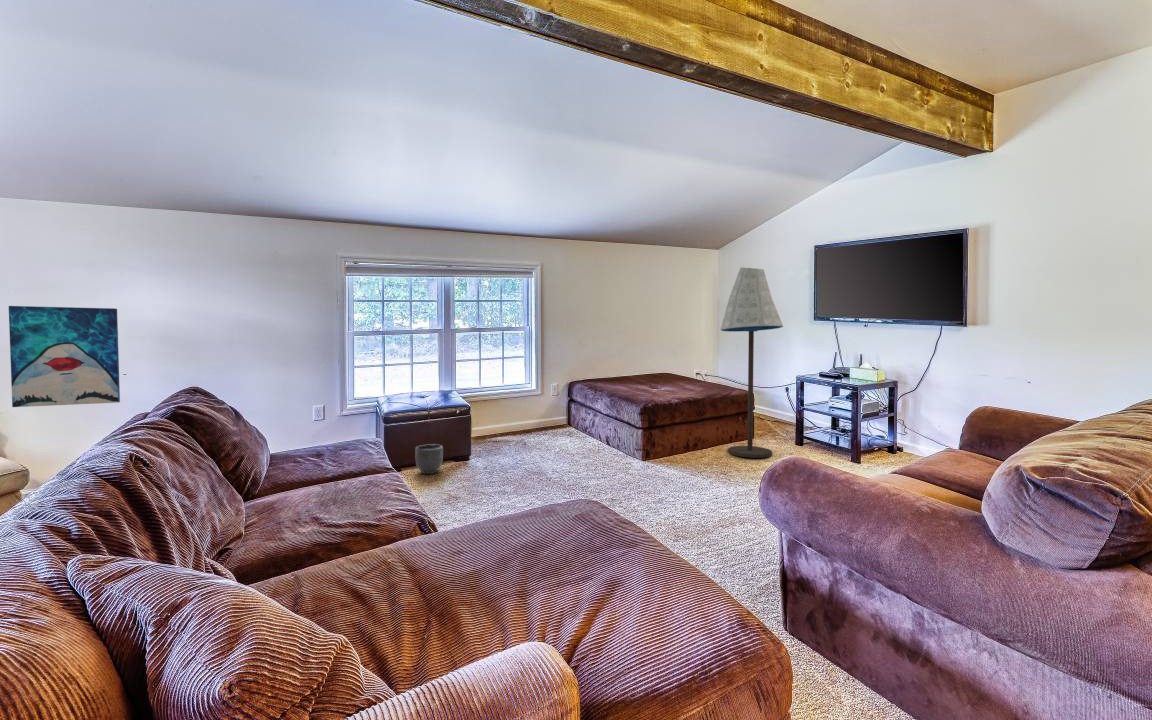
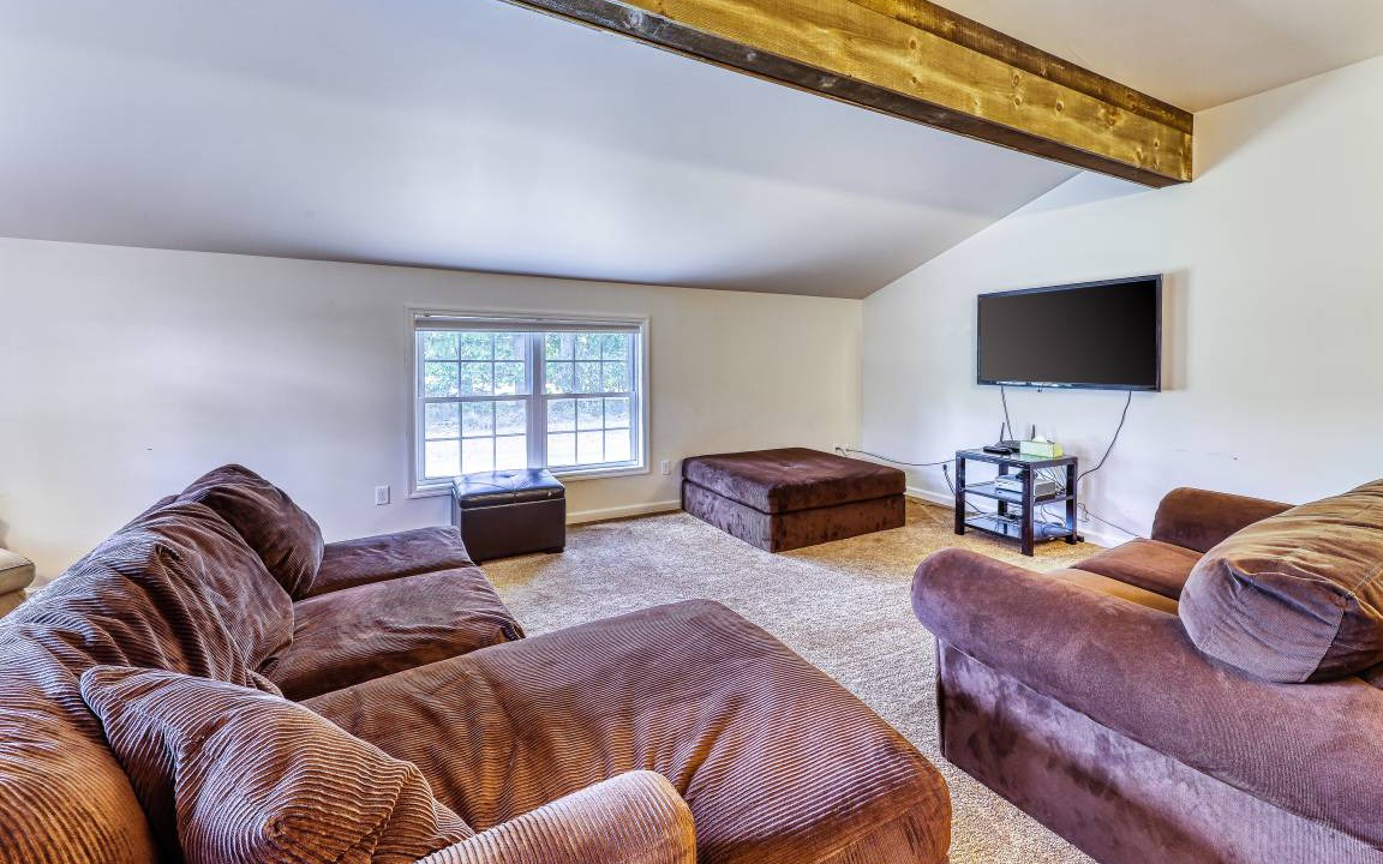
- wall art (66, 356)
- planter (429, 459)
- floor lamp (750, 360)
